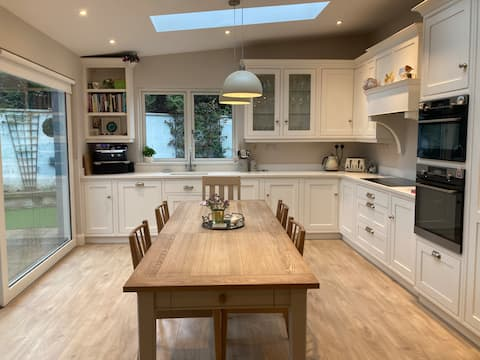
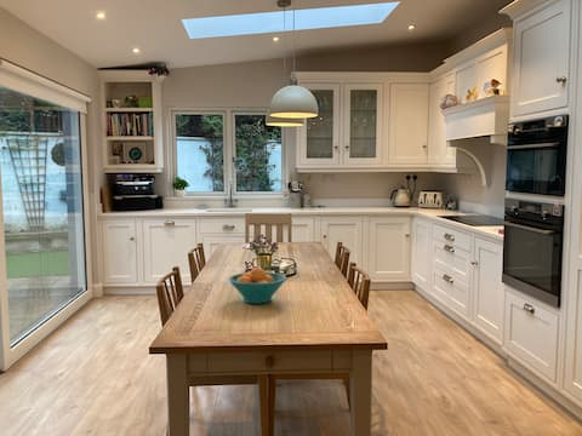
+ fruit bowl (257, 283)
